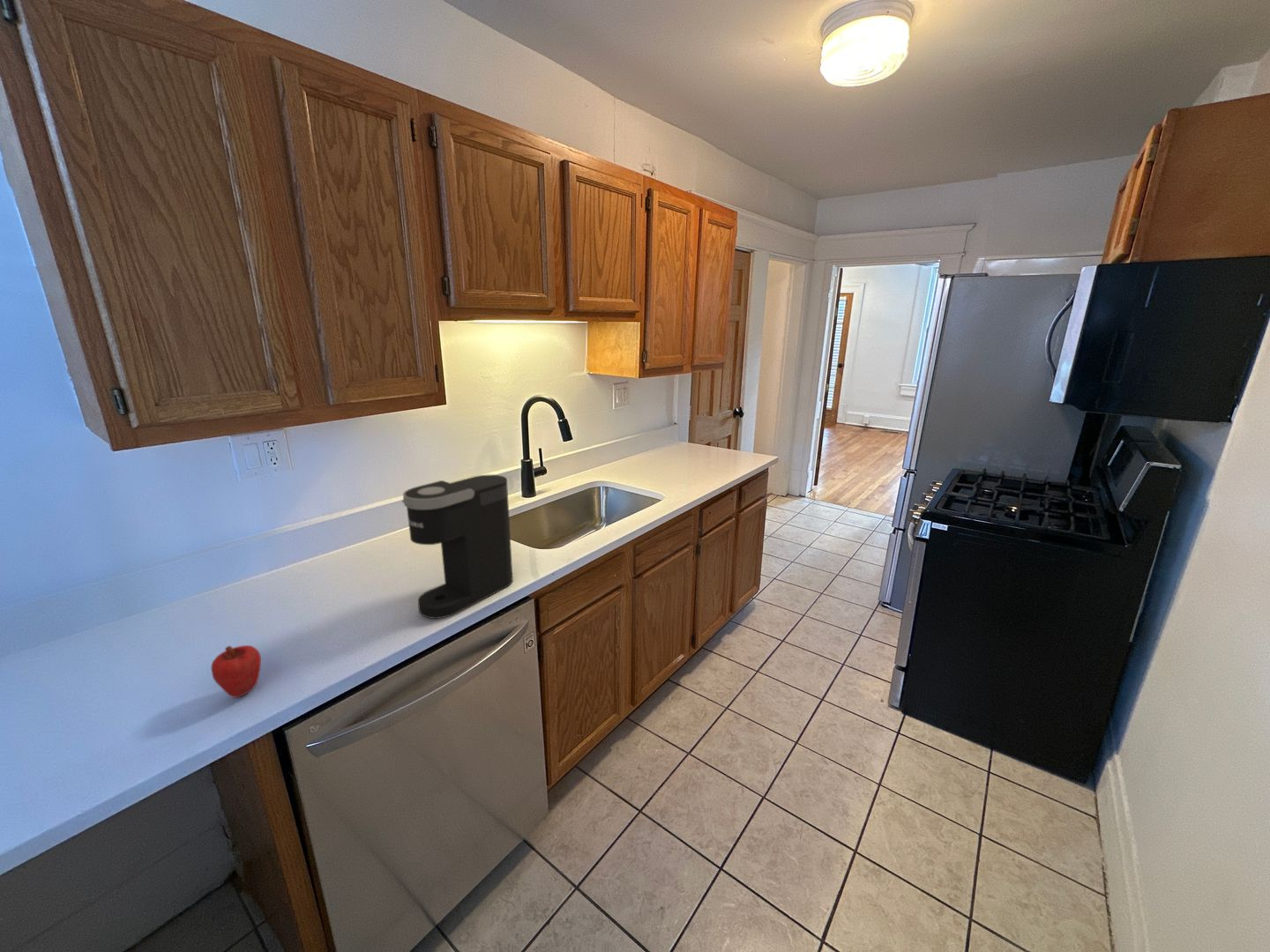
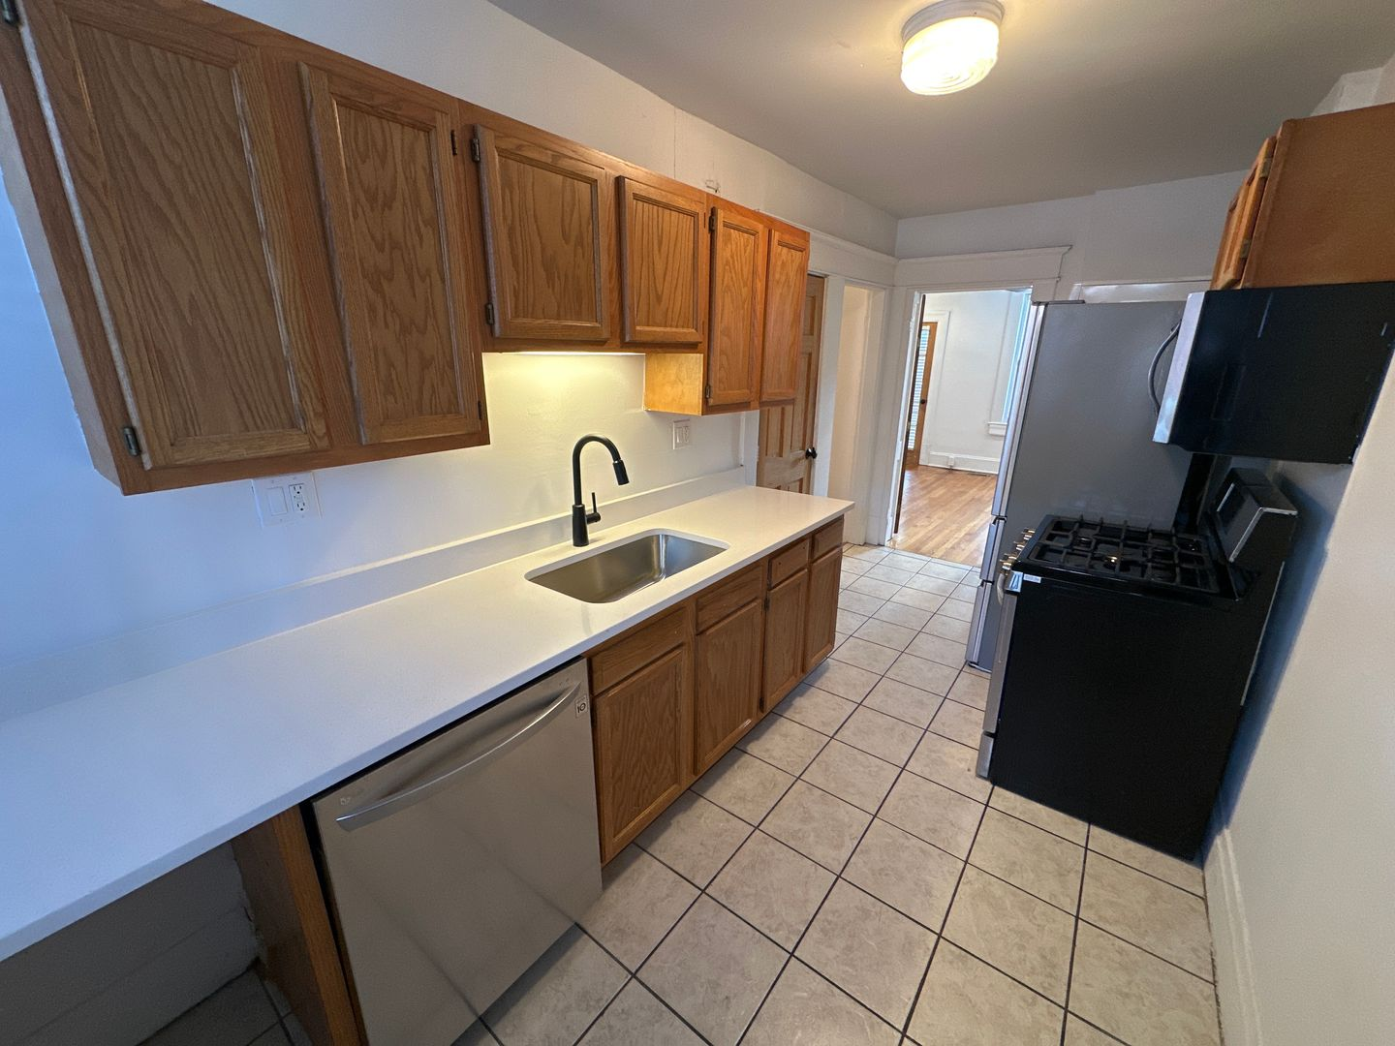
- apple (237, 670)
- coffee maker (463, 540)
